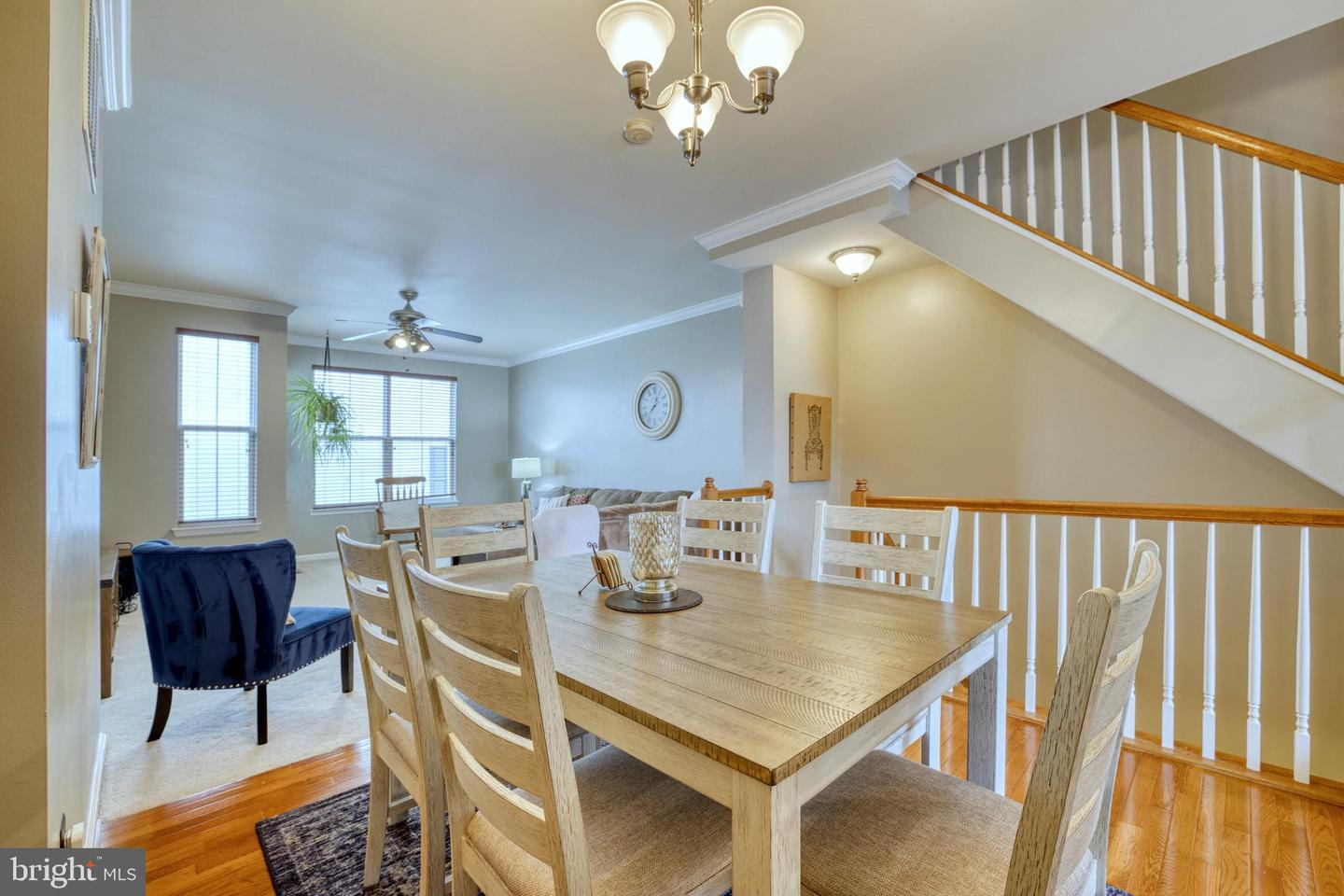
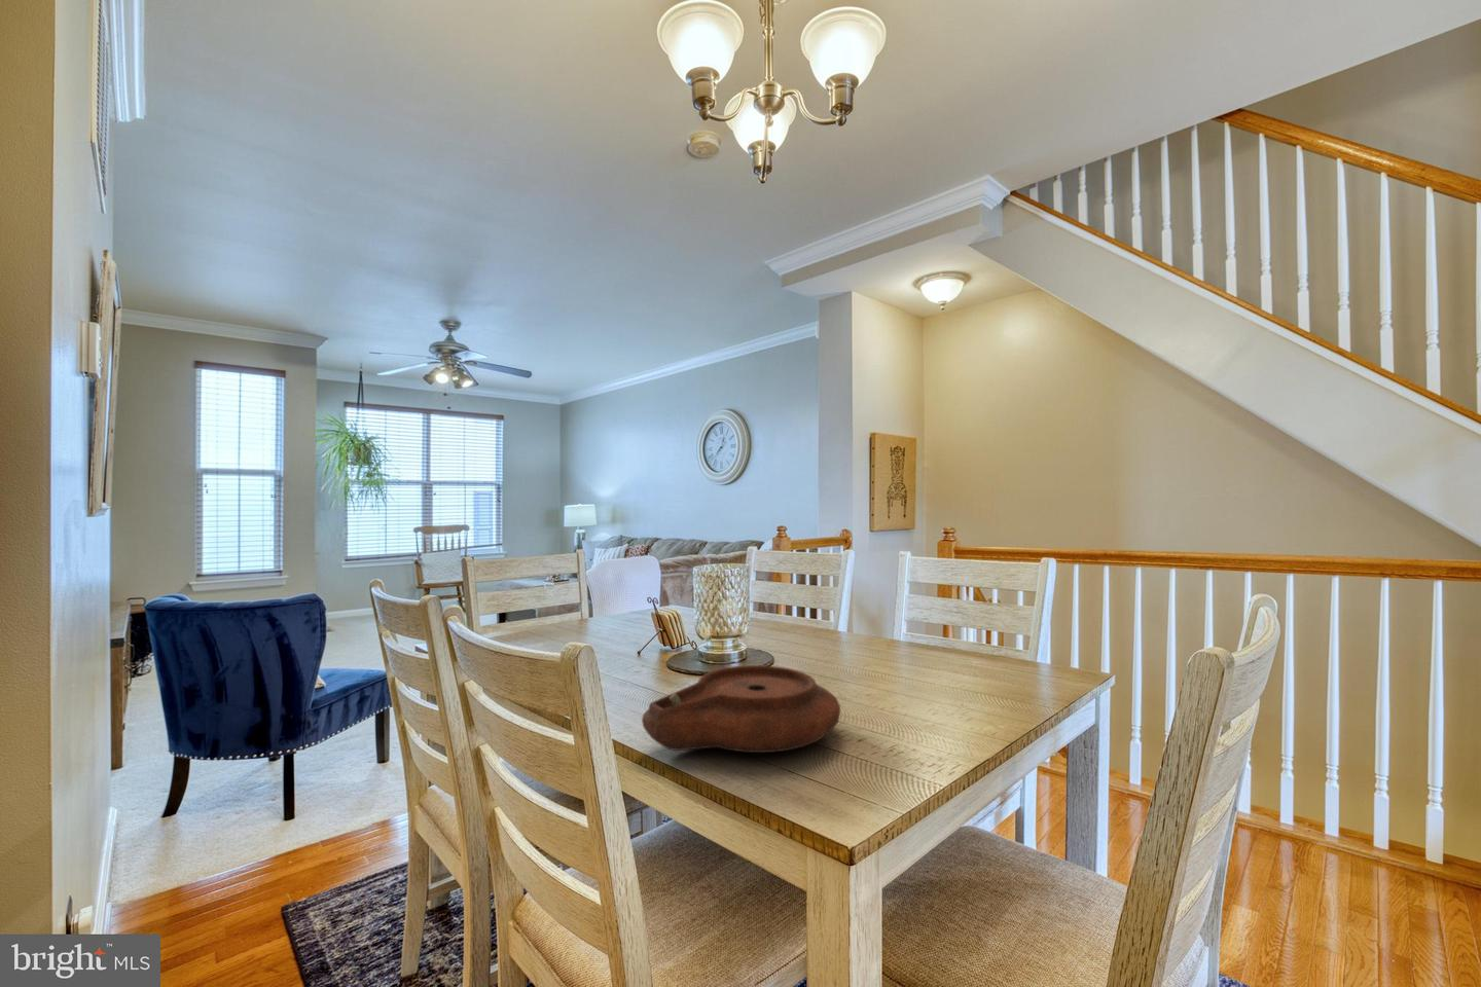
+ plate (745, 705)
